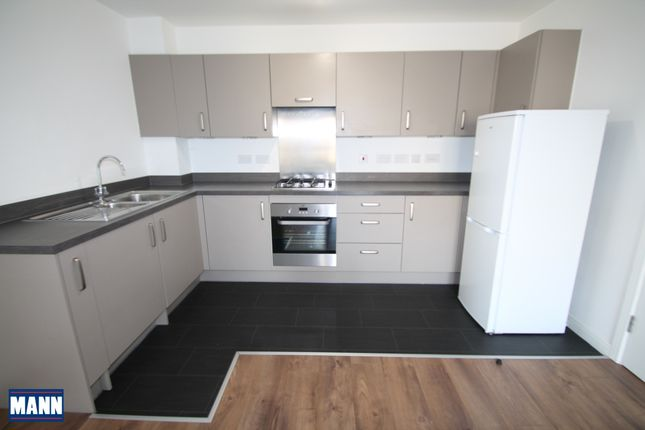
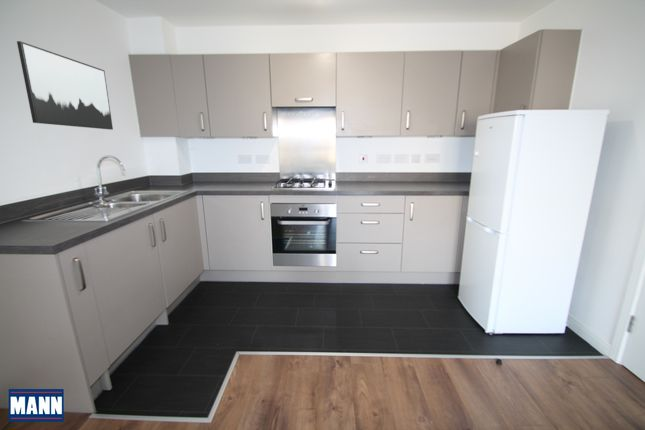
+ wall art (73, 93)
